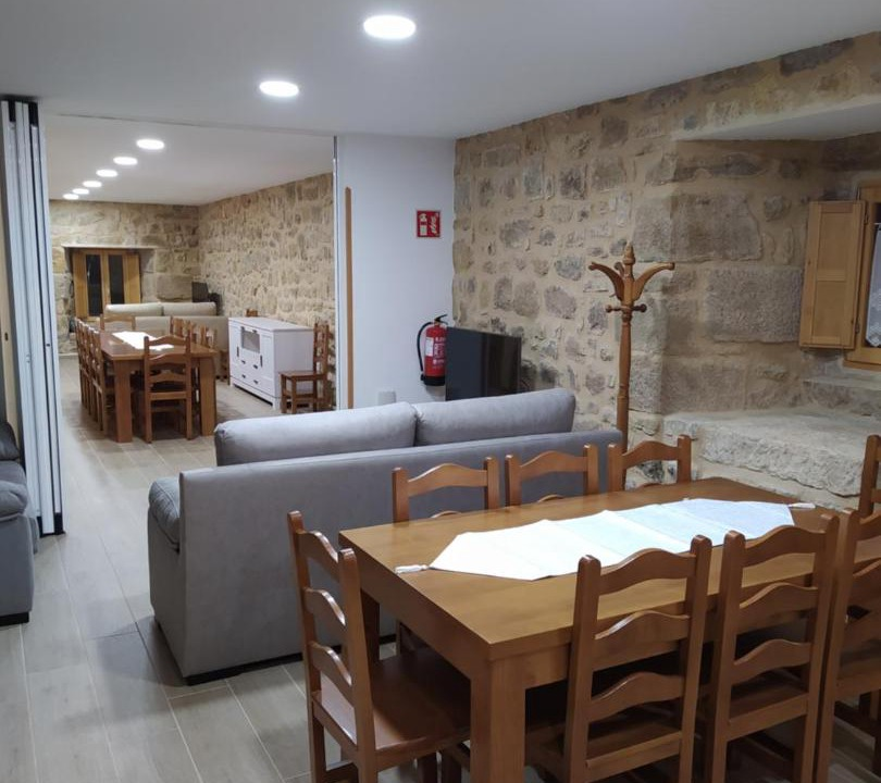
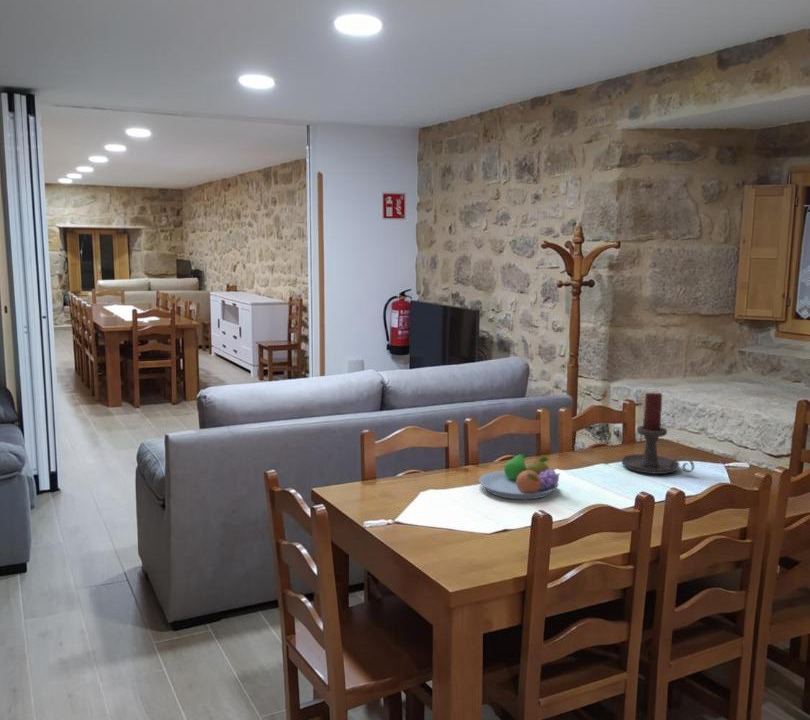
+ fruit bowl (519, 473)
+ candle holder (659, 431)
